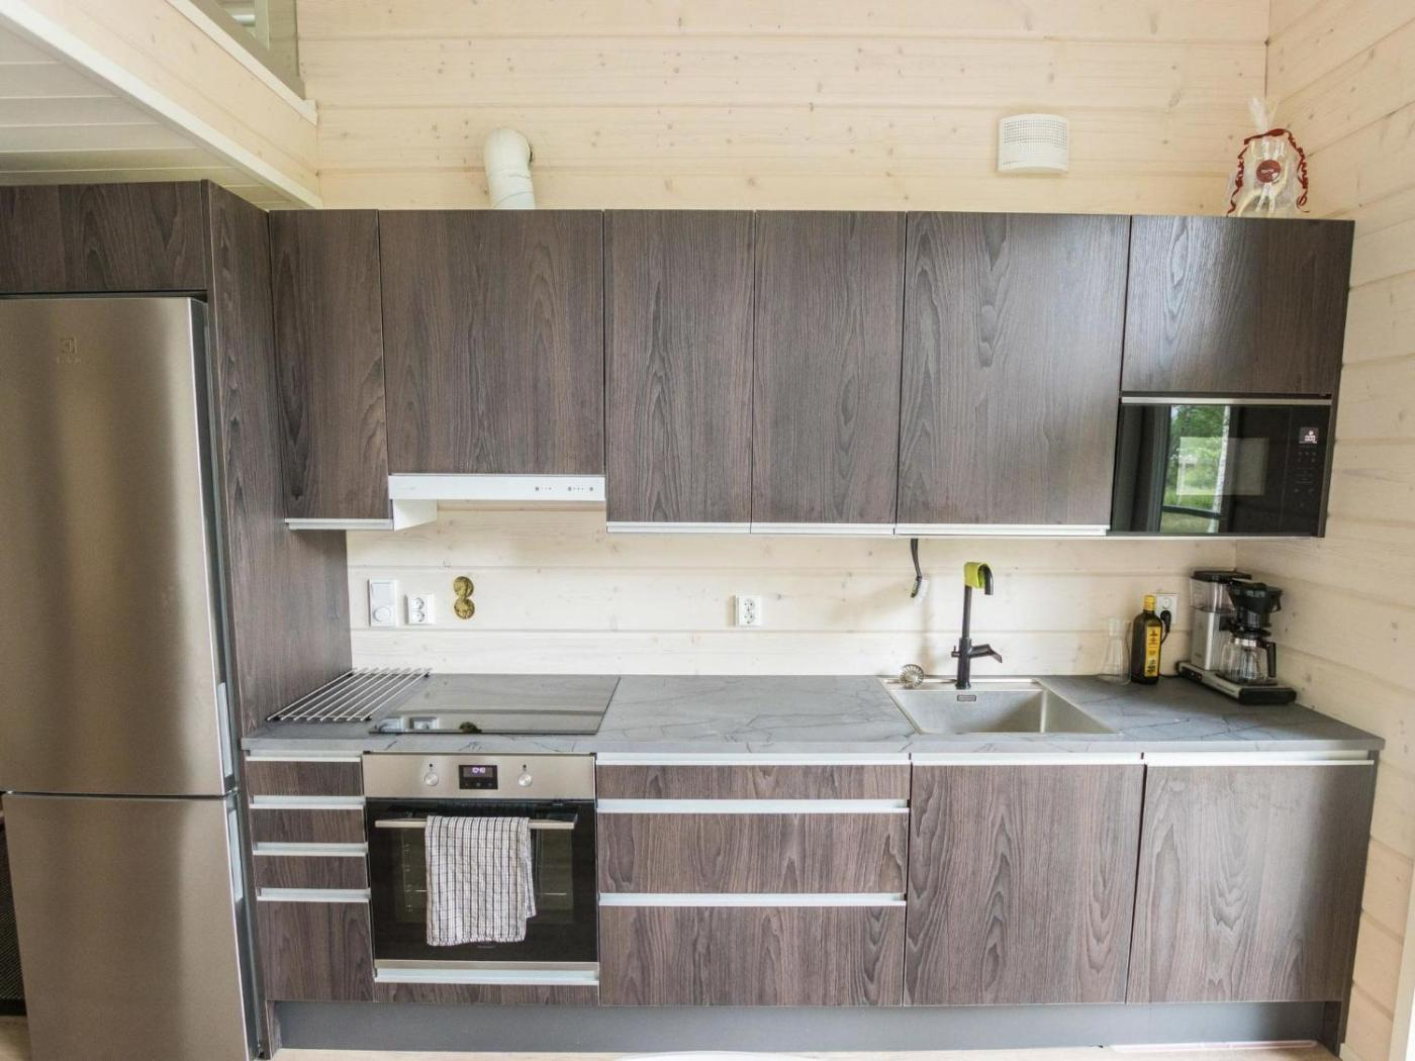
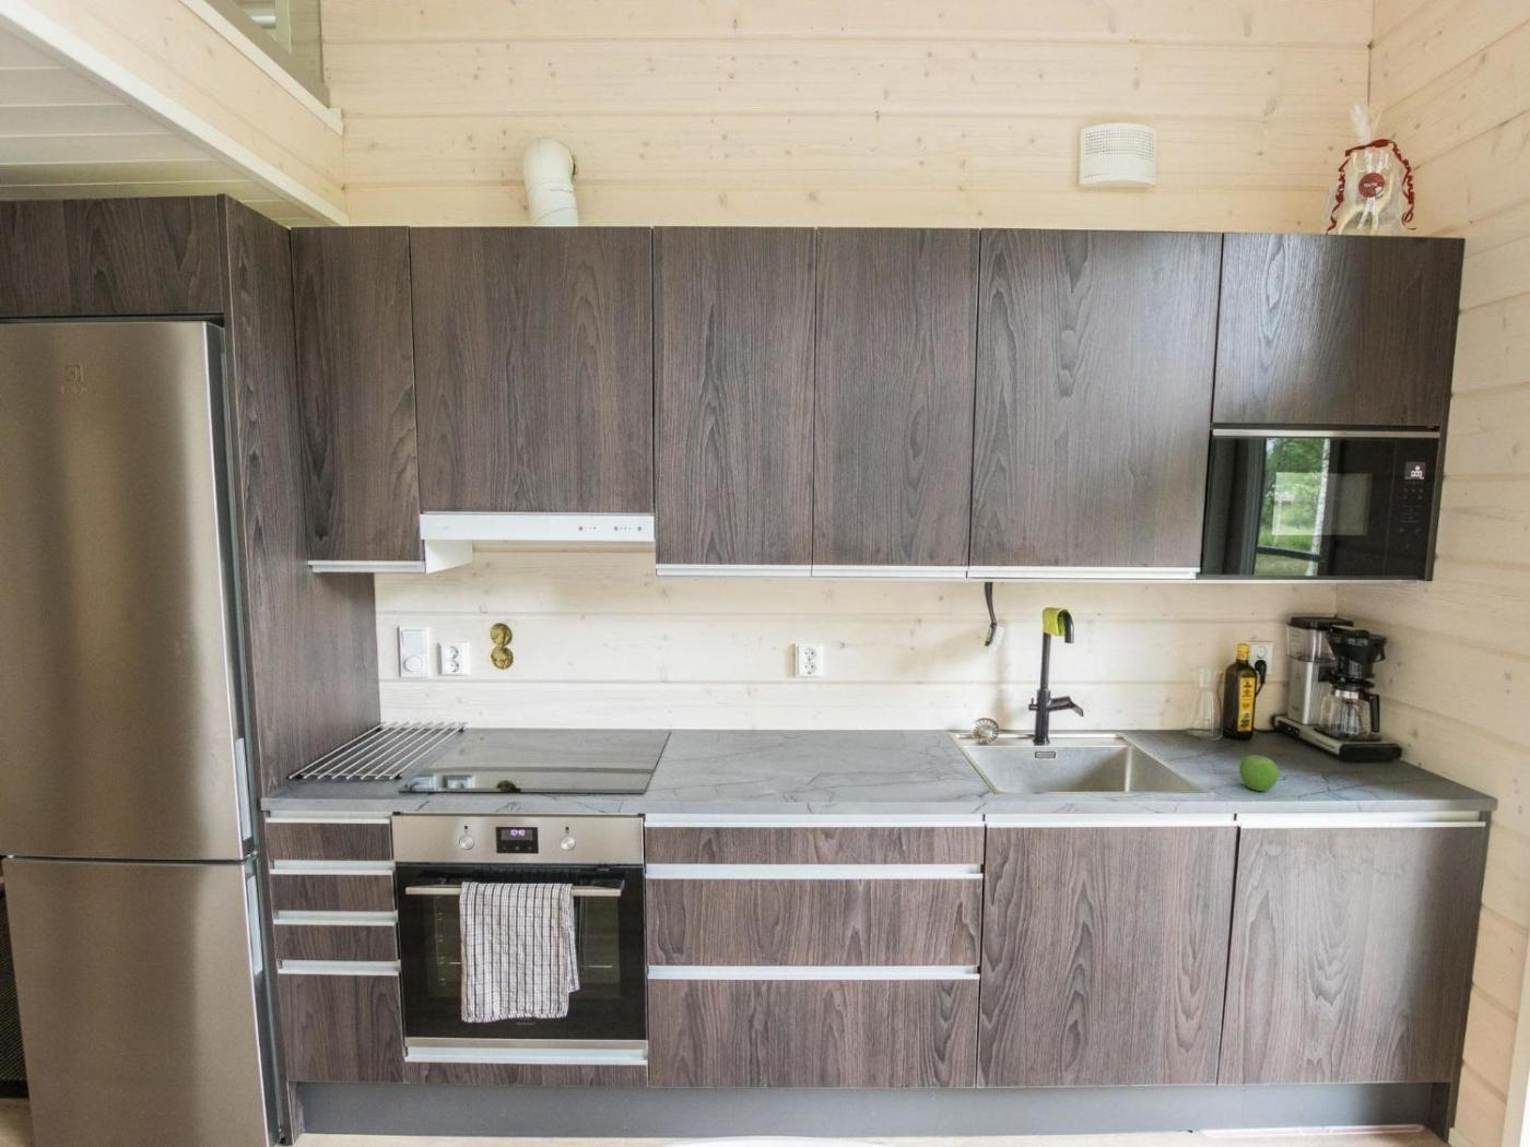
+ fruit (1258, 772)
